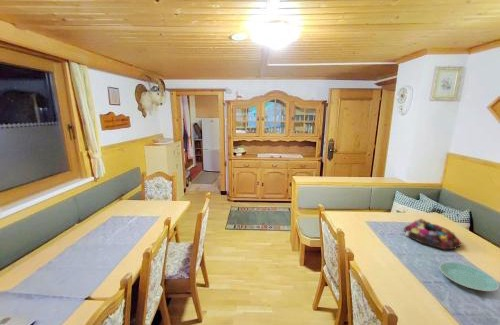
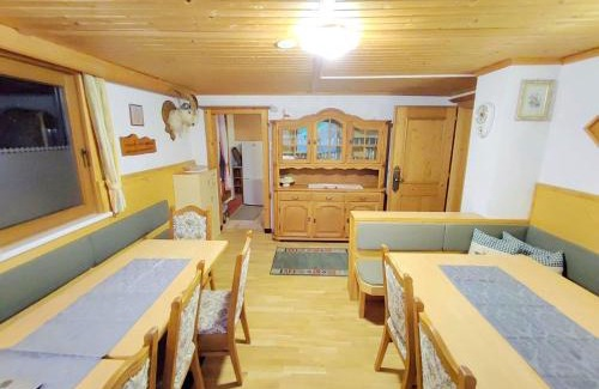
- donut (430, 231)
- plate (466, 277)
